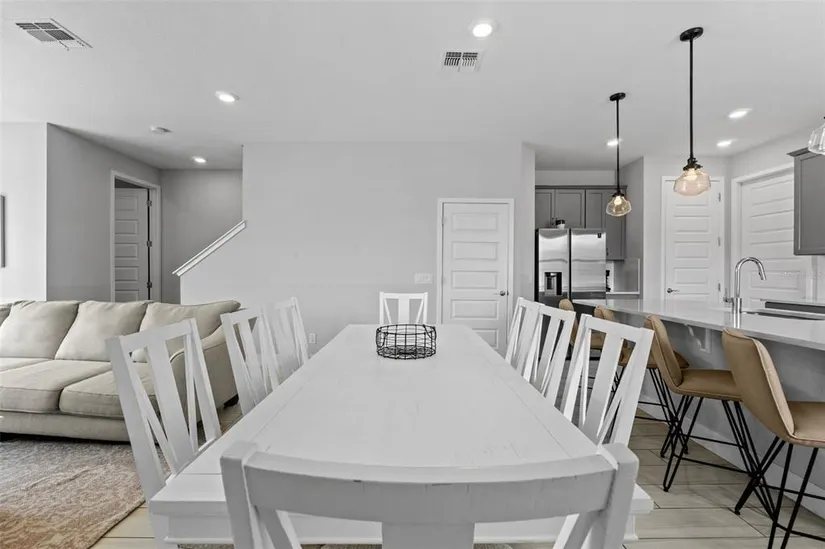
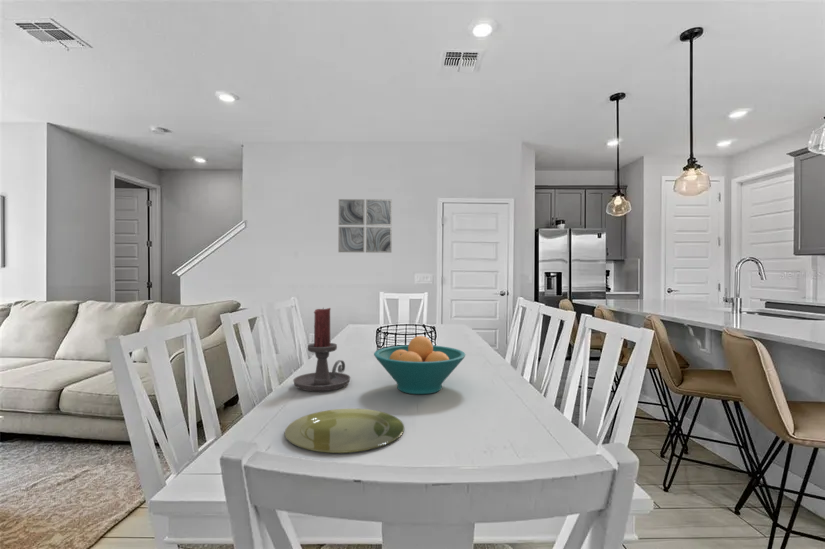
+ fruit bowl (419, 362)
+ plate (345, 428)
+ candle holder (326, 344)
+ wall art (364, 227)
